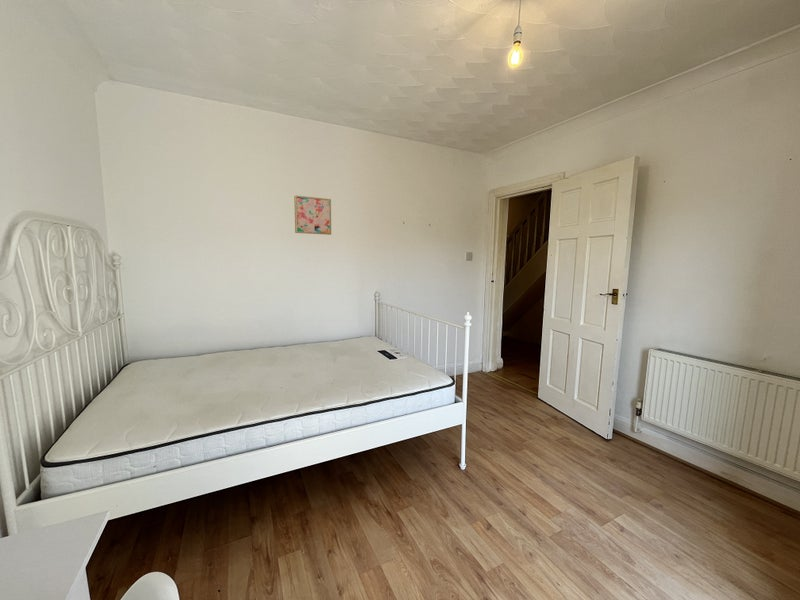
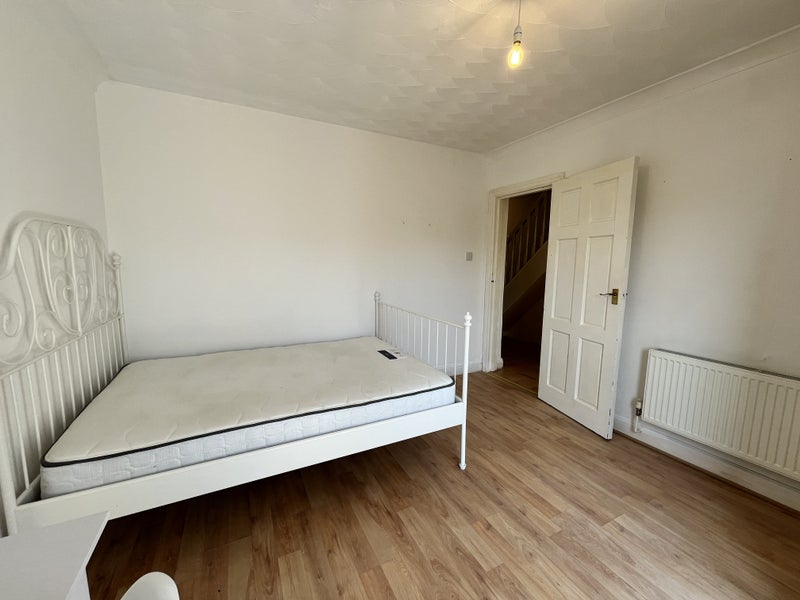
- wall art (313, 215)
